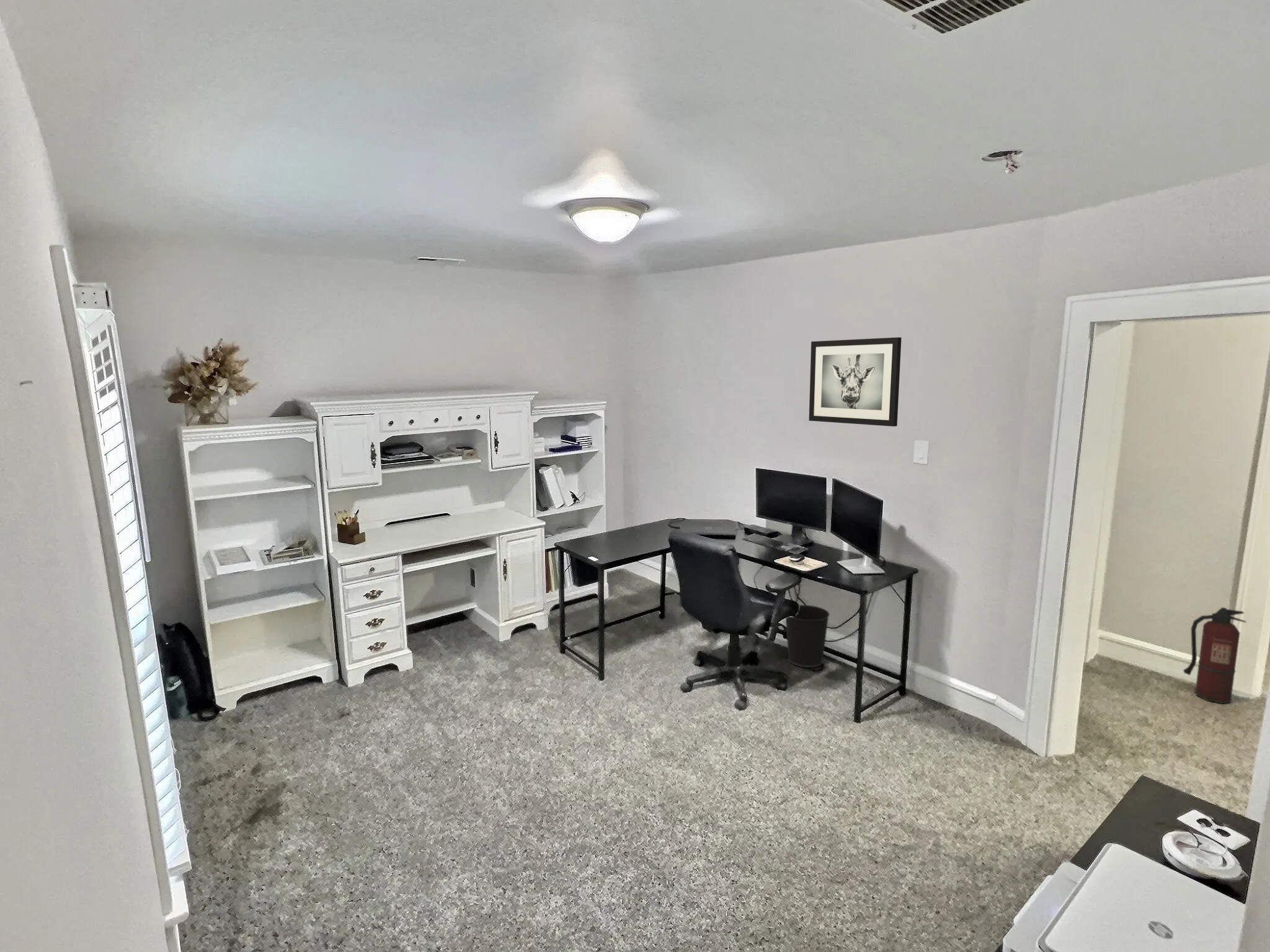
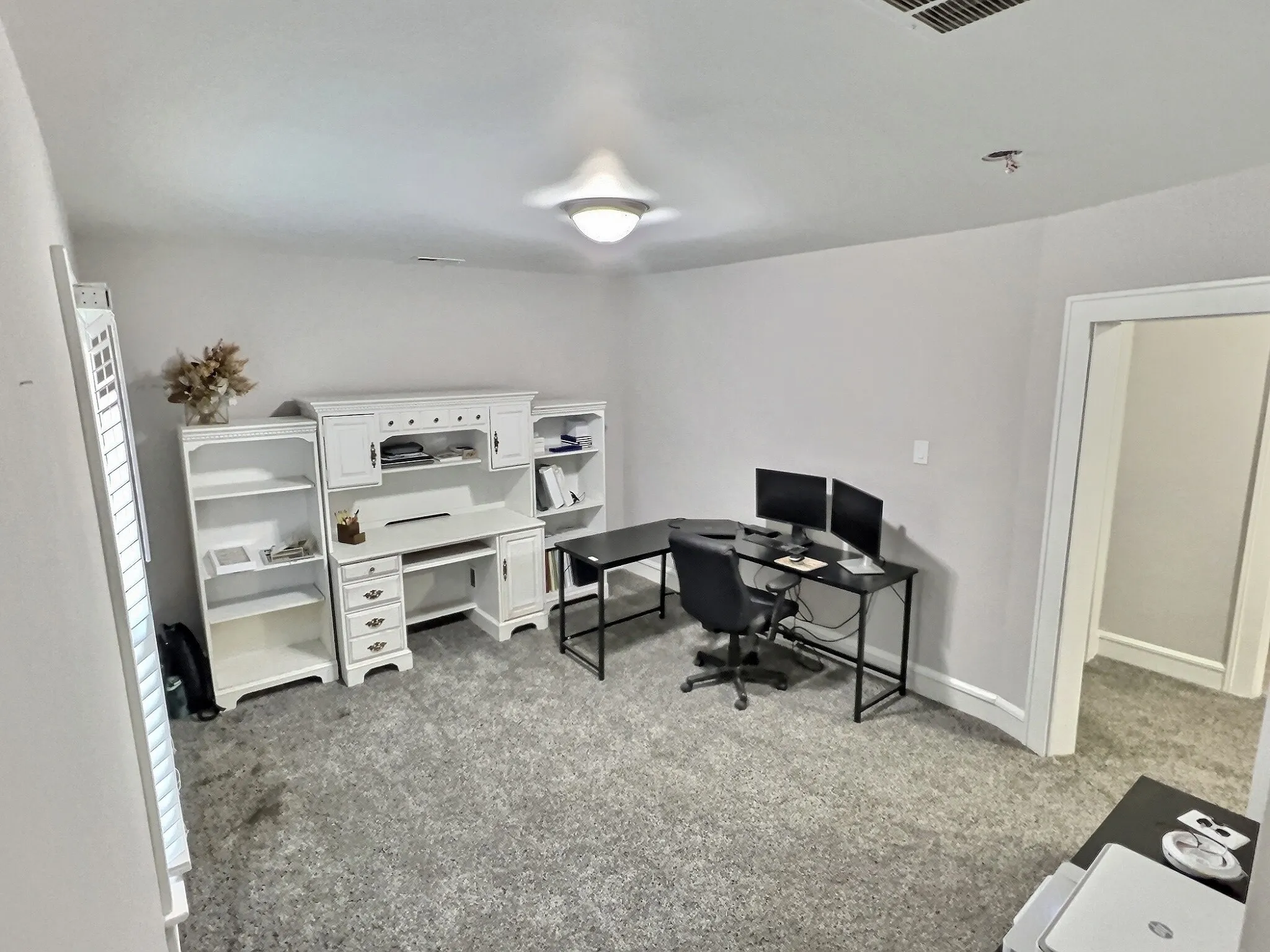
- fire extinguisher (1212, 651)
- wastebasket (806, 636)
- wall art (852, 382)
